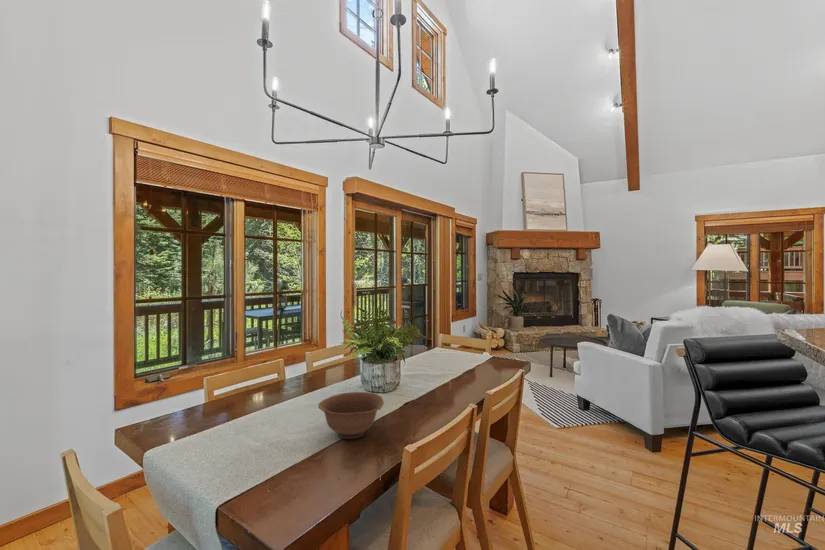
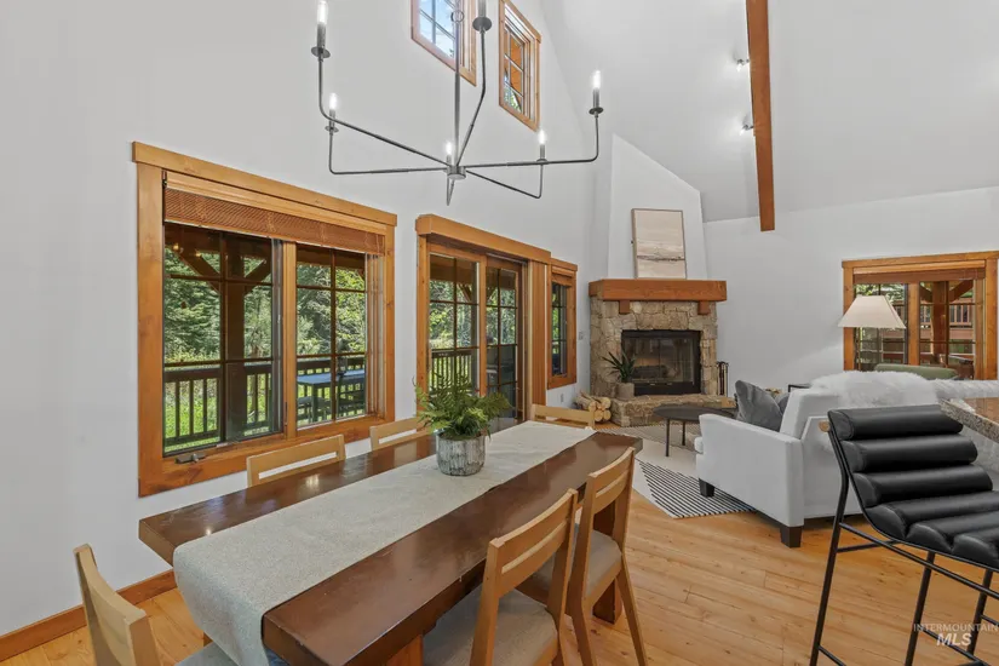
- bowl (351, 417)
